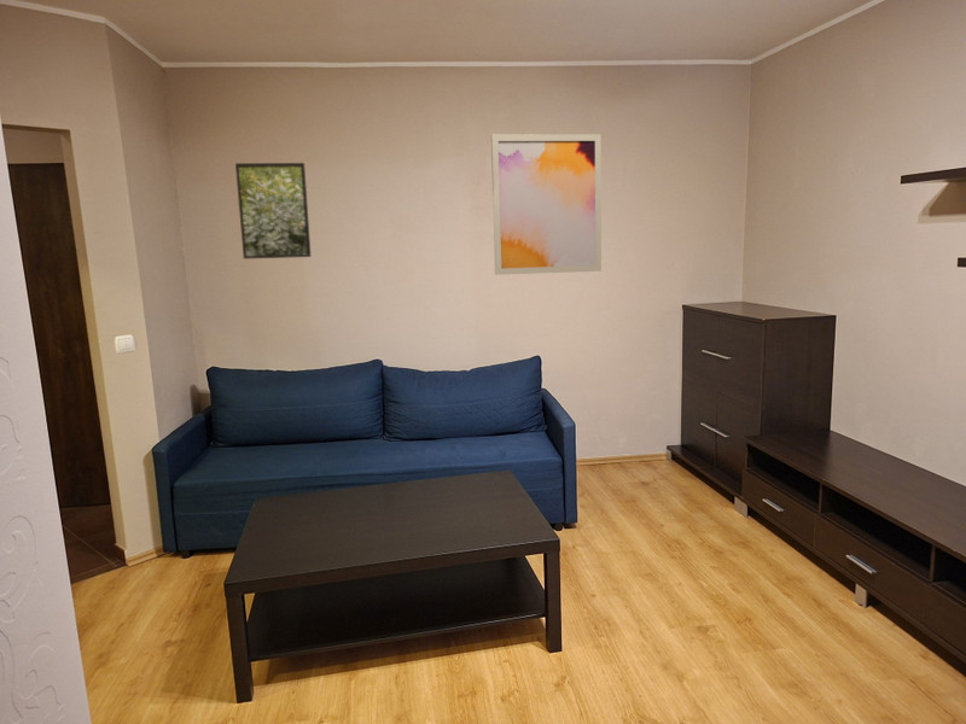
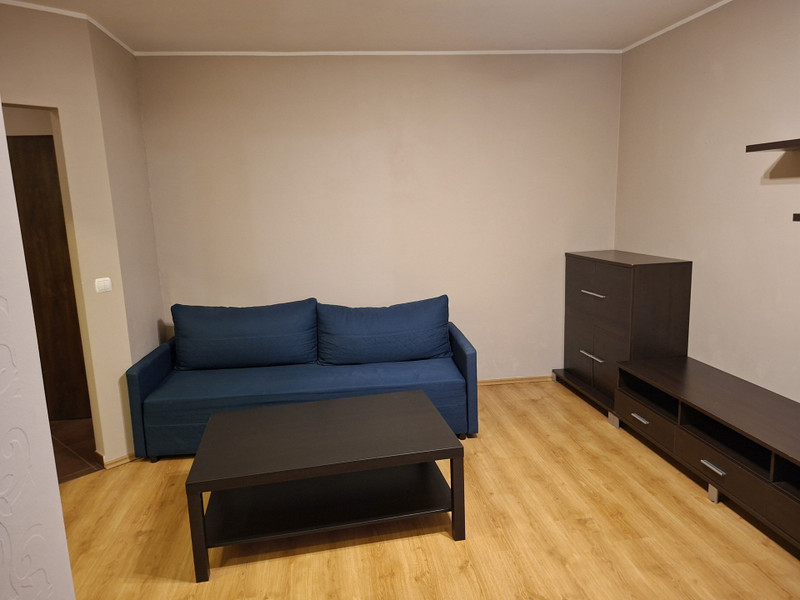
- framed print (273, 210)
- wall art (547, 204)
